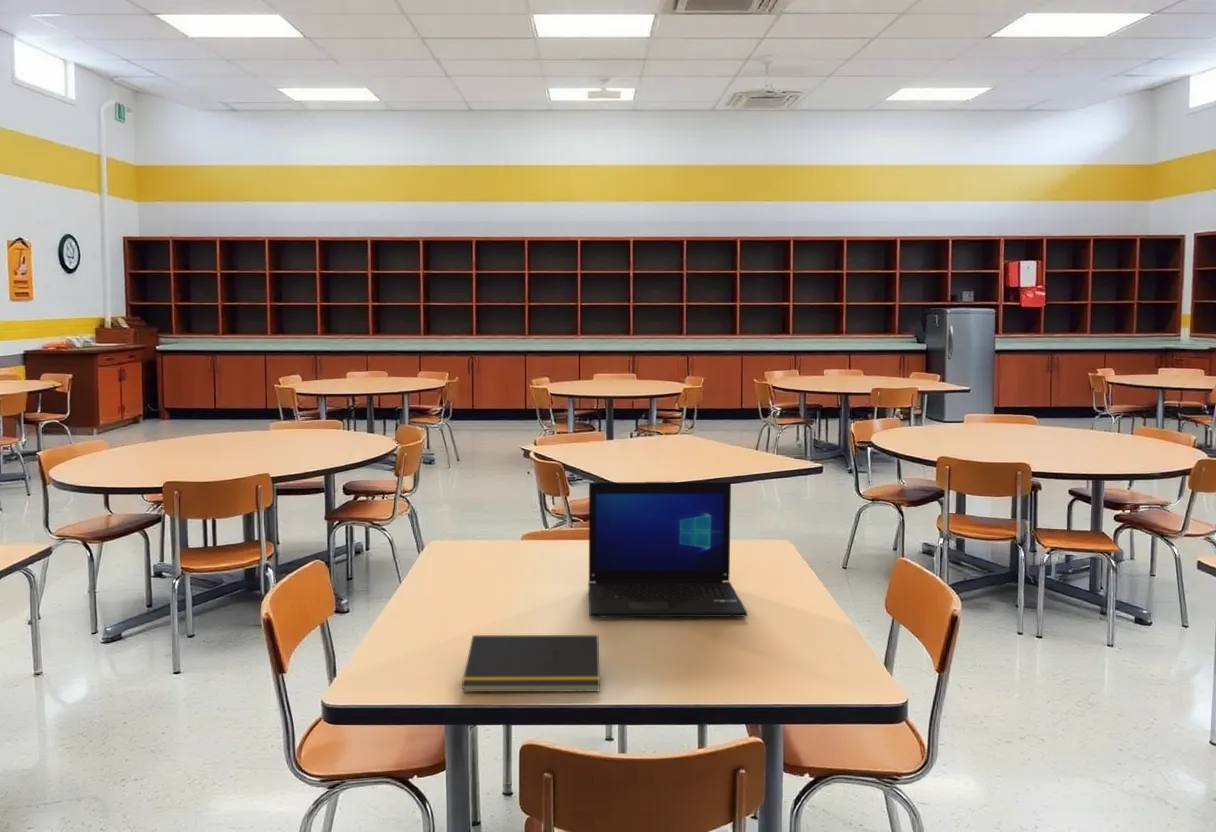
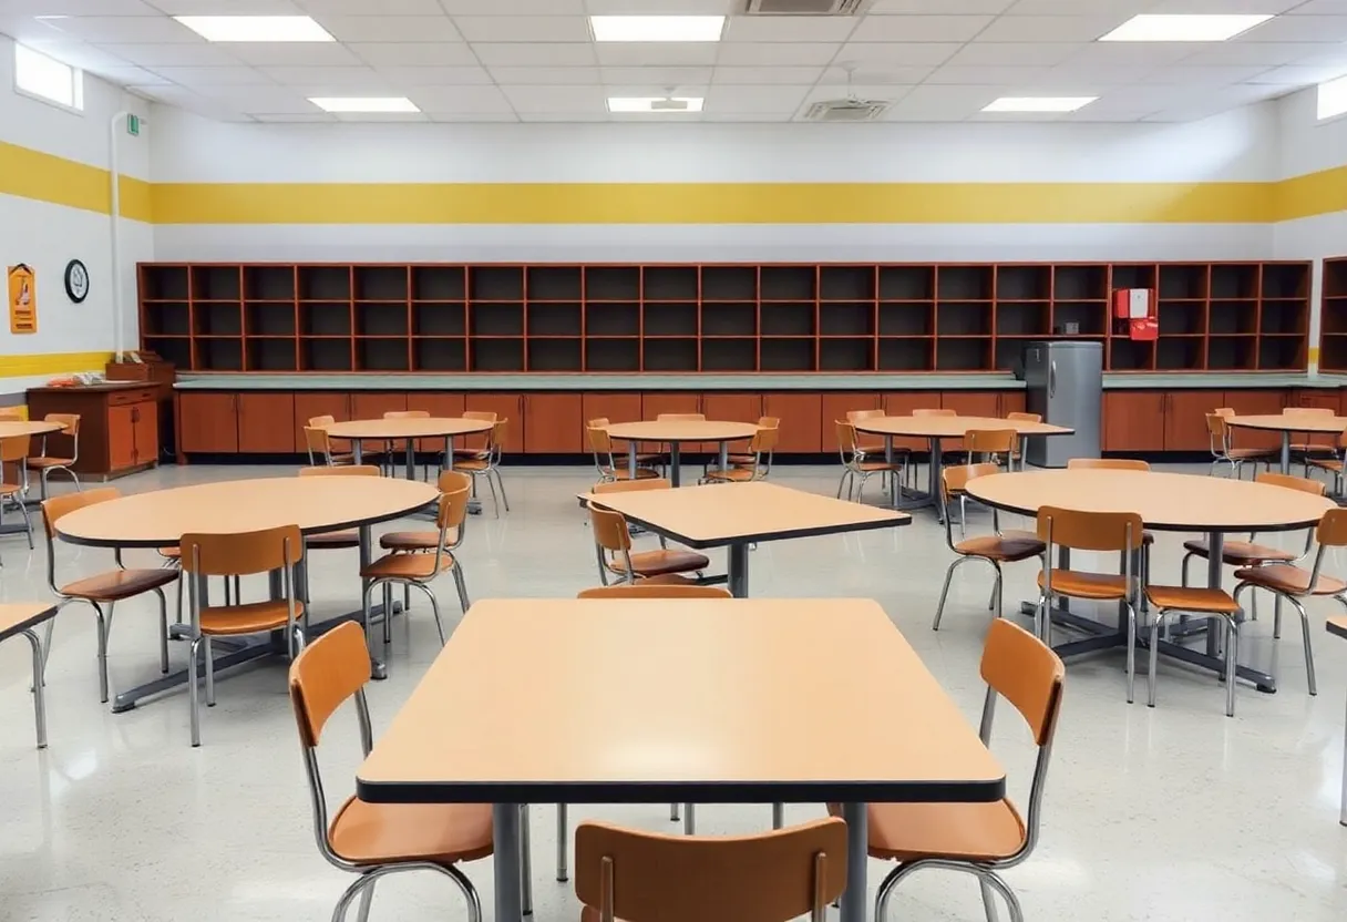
- laptop (664, 546)
- notepad (533, 662)
